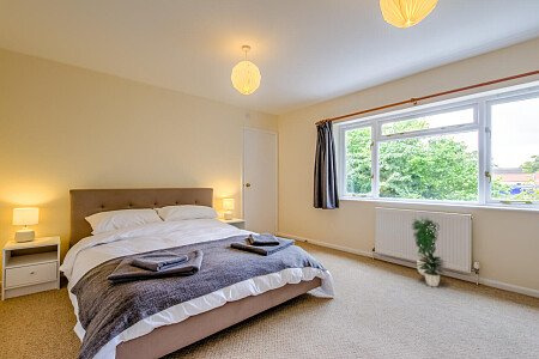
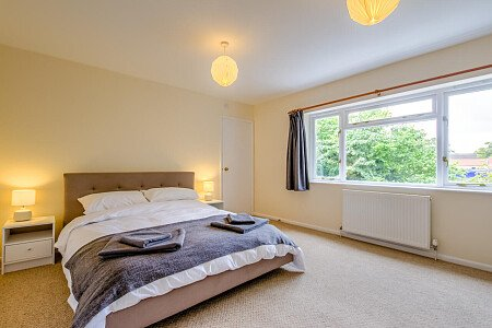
- potted plant (426, 247)
